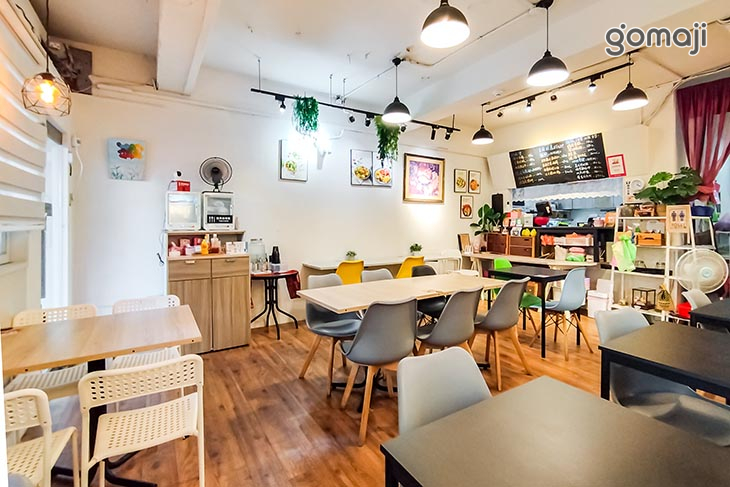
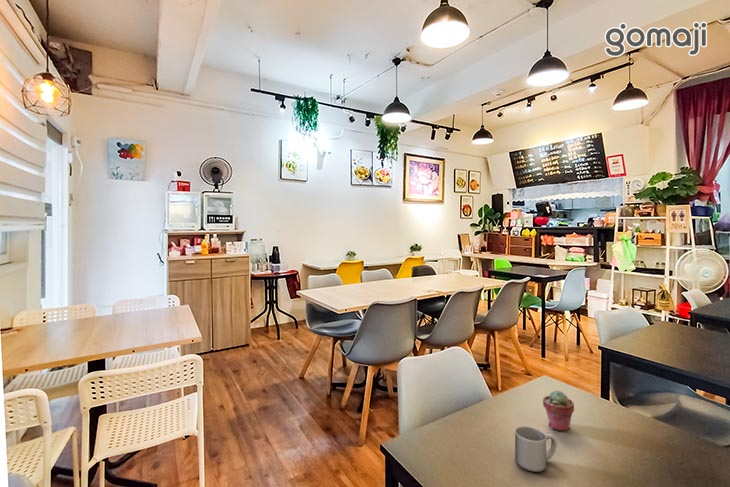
+ potted succulent (558, 408)
+ mug (537, 448)
